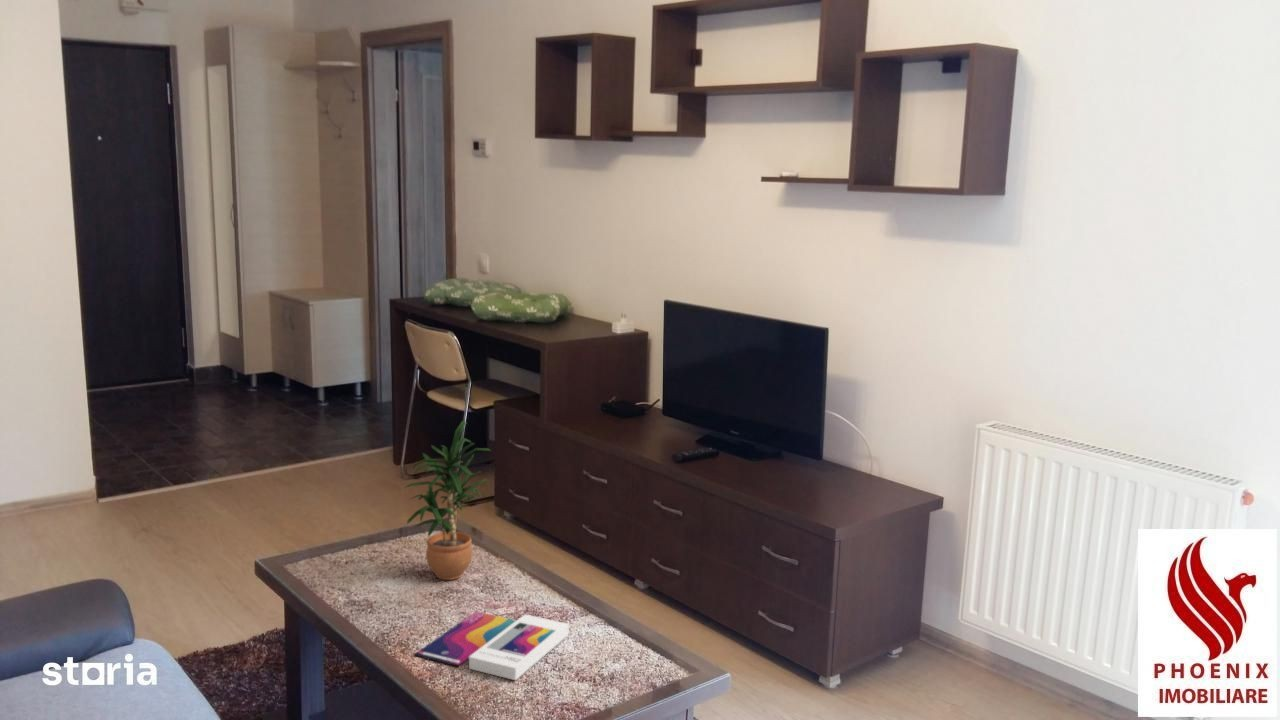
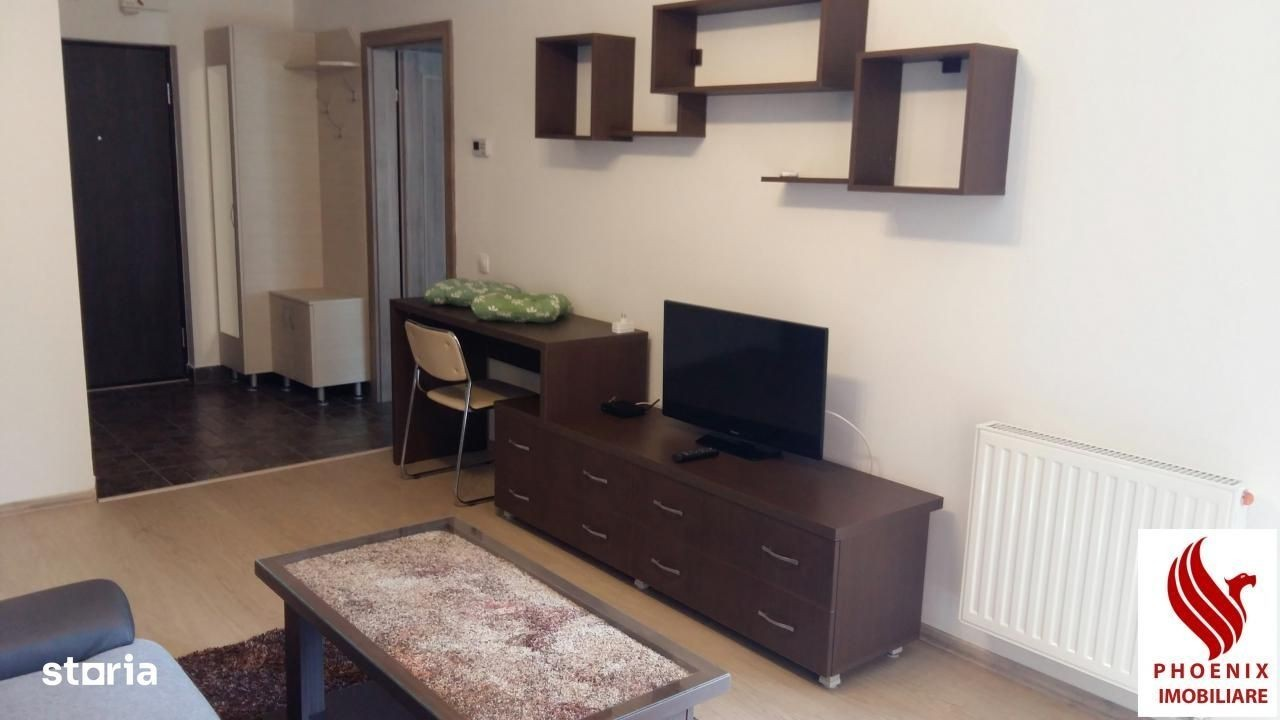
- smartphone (493, 639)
- potted plant (447, 504)
